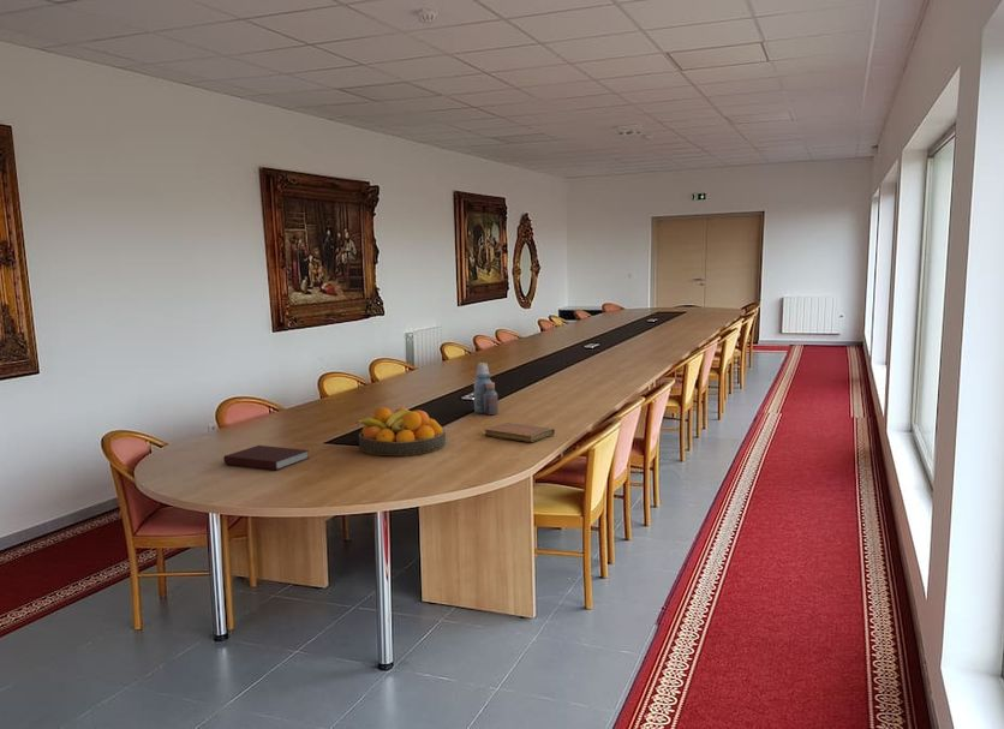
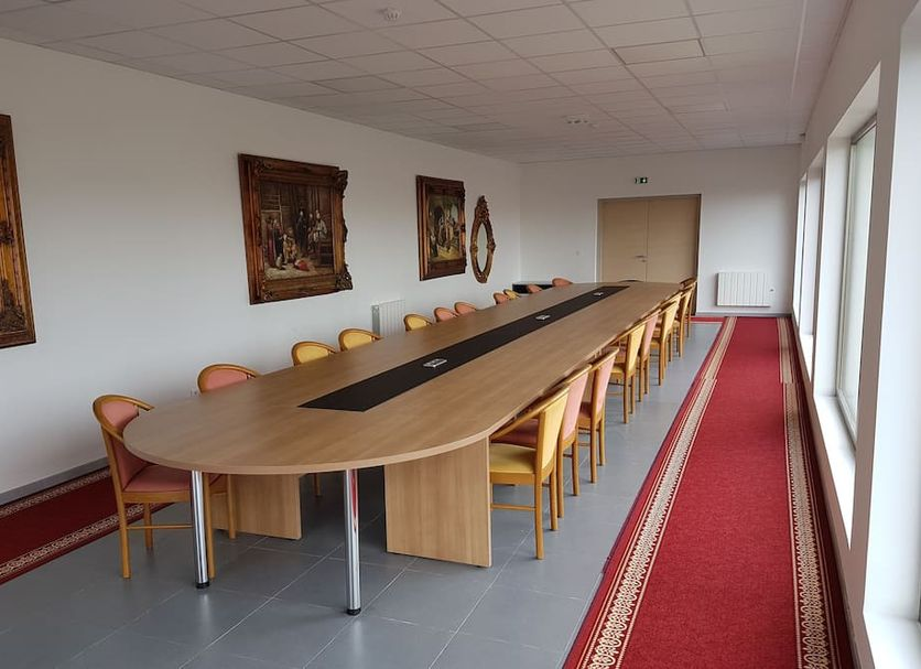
- notebook (519, 431)
- bottle (486, 387)
- notebook (267, 456)
- fruit bowl (401, 426)
